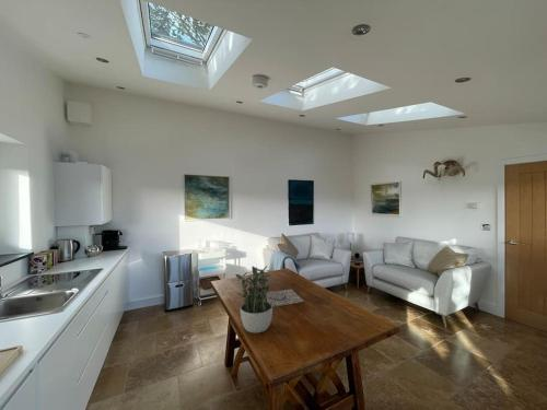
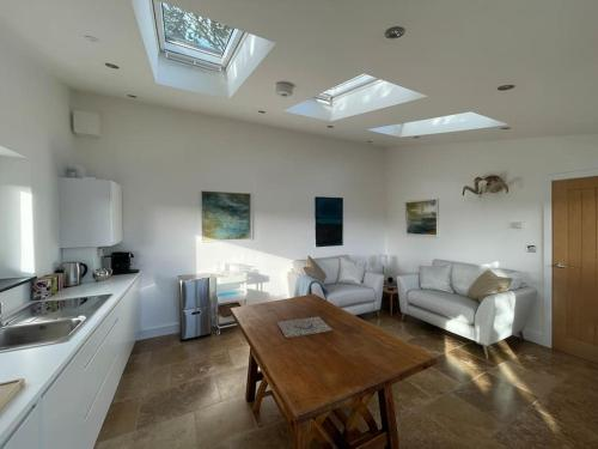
- potted plant (254, 295)
